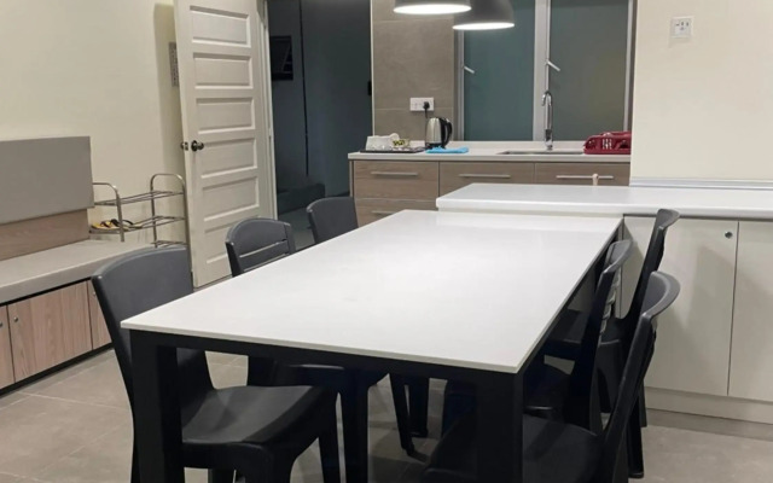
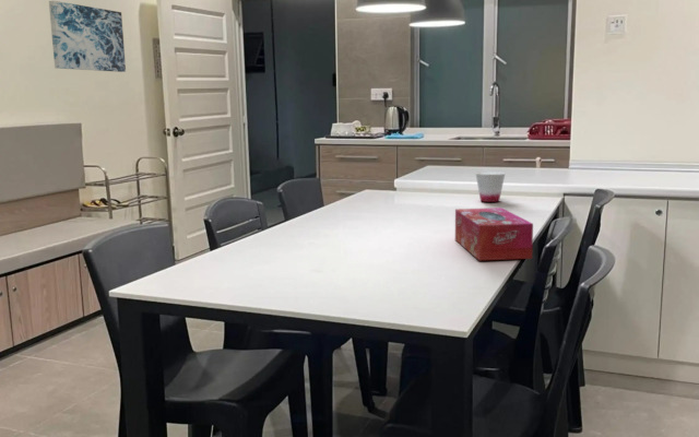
+ cup (489, 187)
+ tissue box (490, 232)
+ wall art (90, 38)
